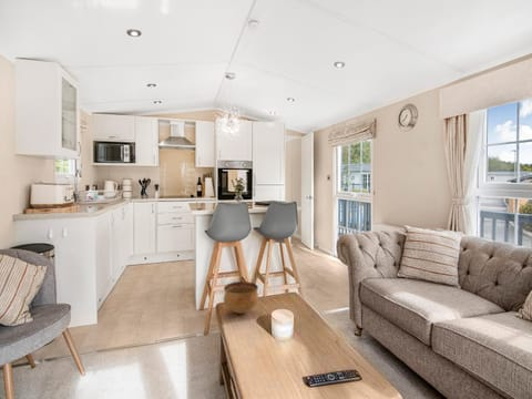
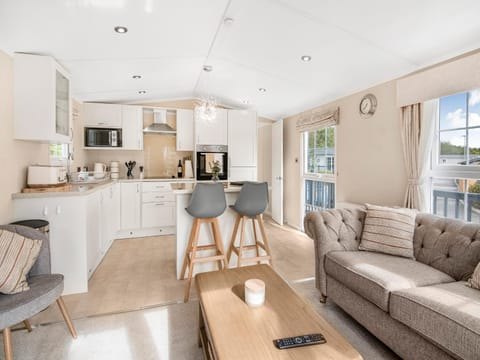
- bowl (241, 299)
